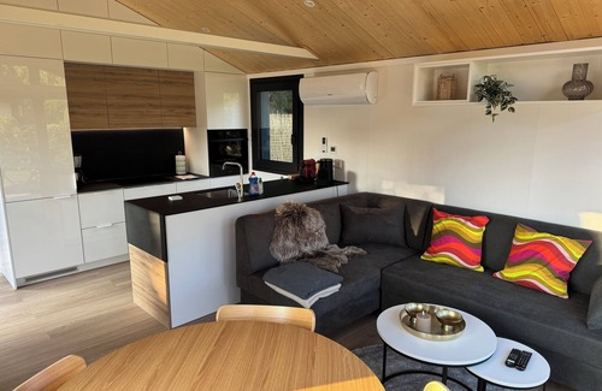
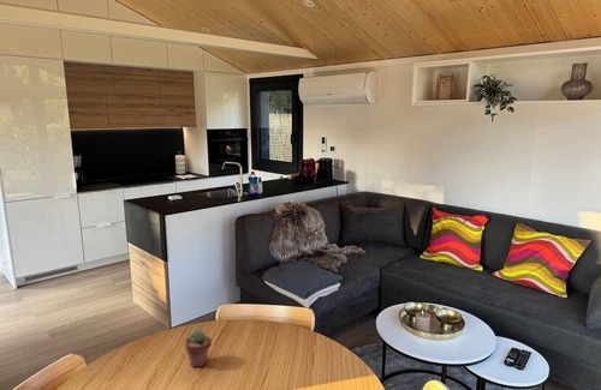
+ potted succulent (197, 346)
